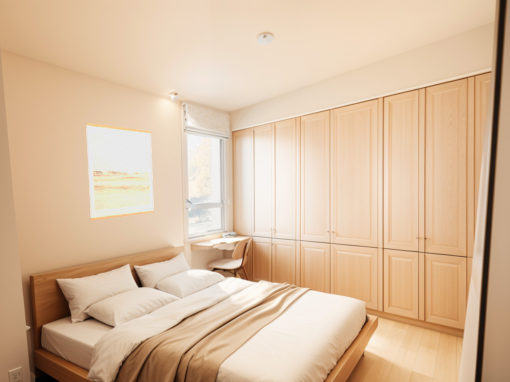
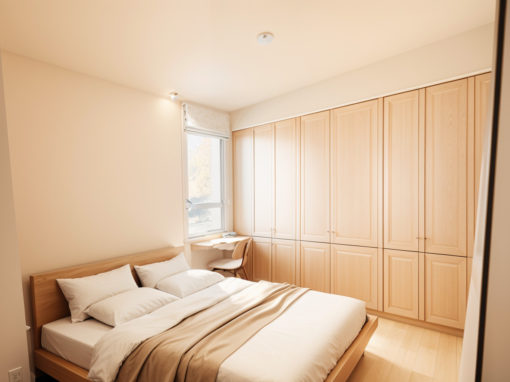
- wall art (123, 172)
